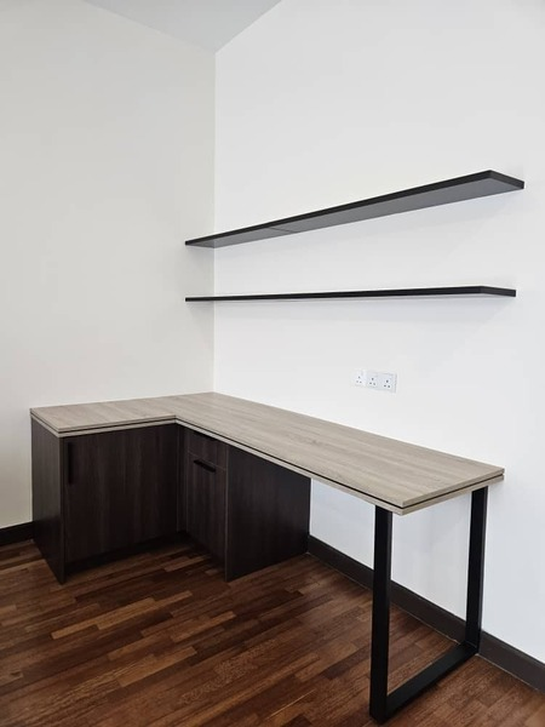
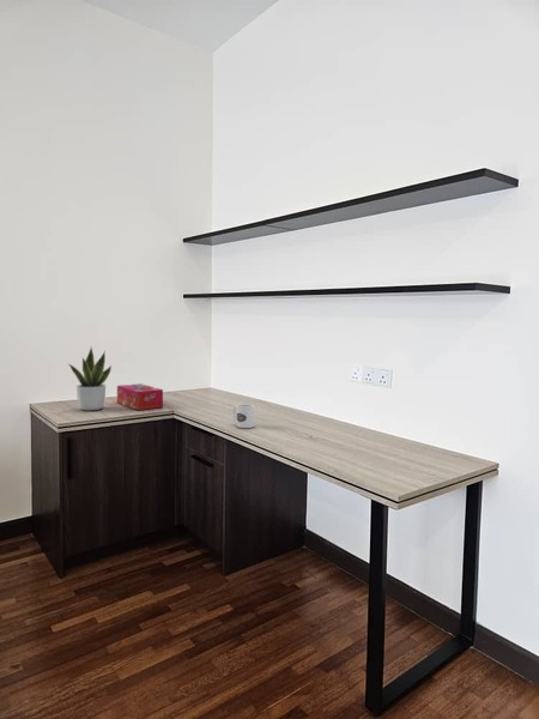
+ potted plant (90, 376)
+ tissue box (139, 395)
+ mug (242, 415)
